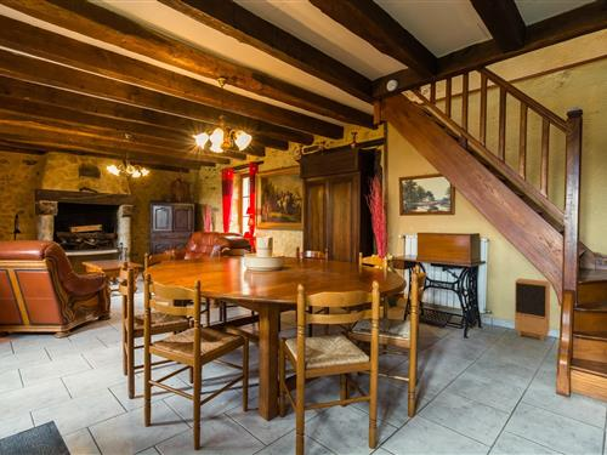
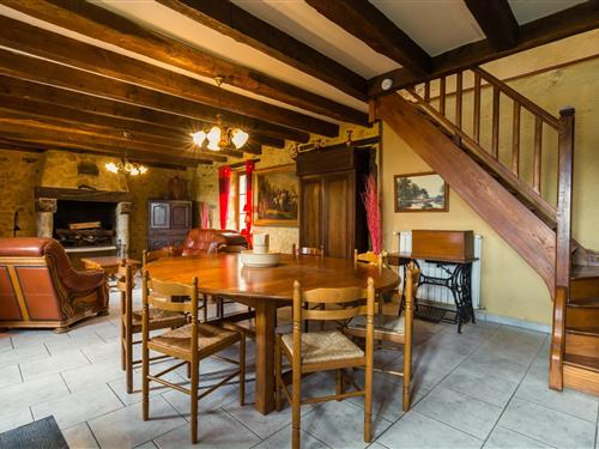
- speaker (532, 308)
